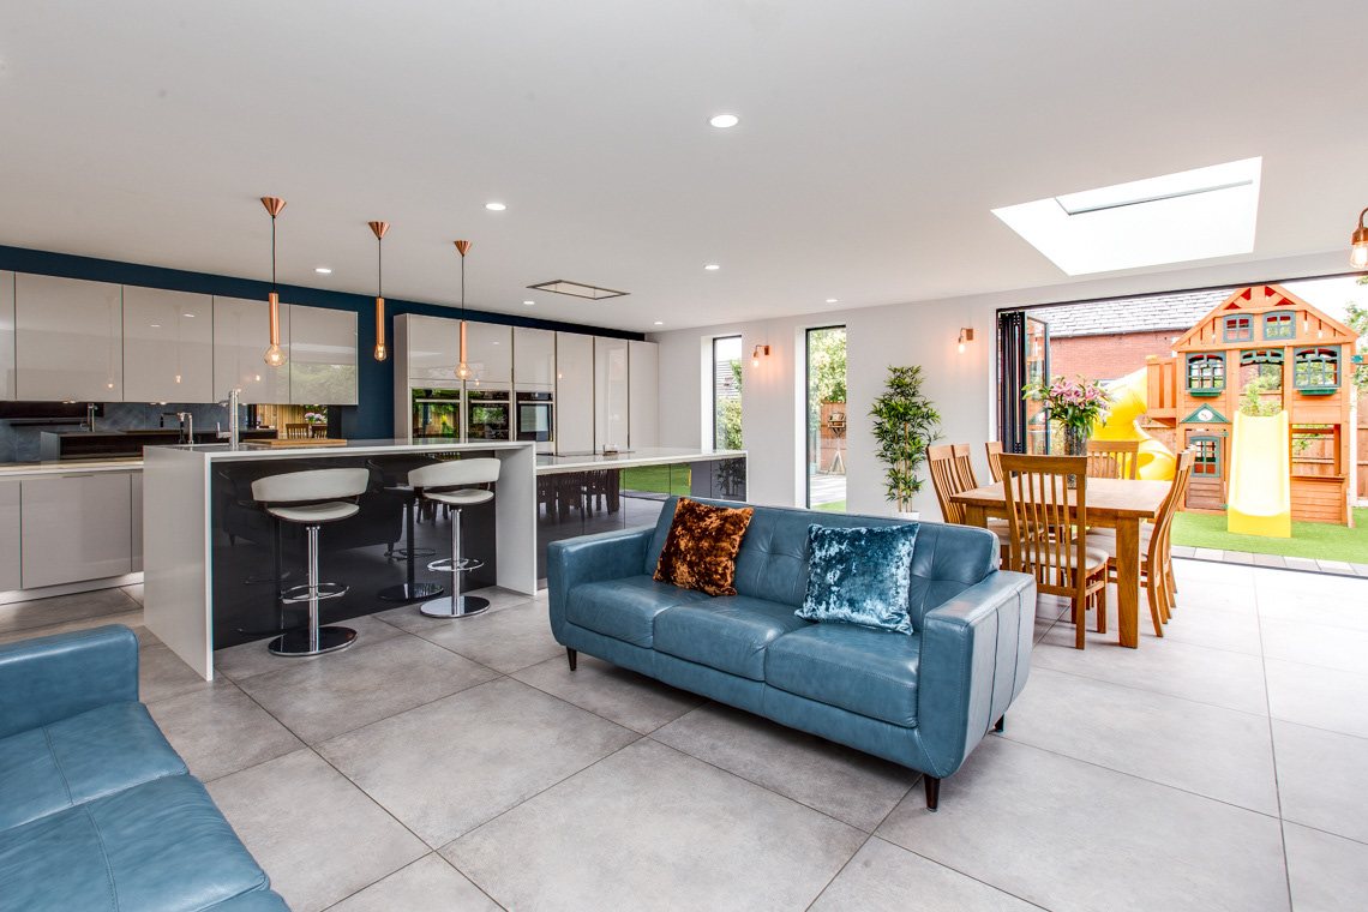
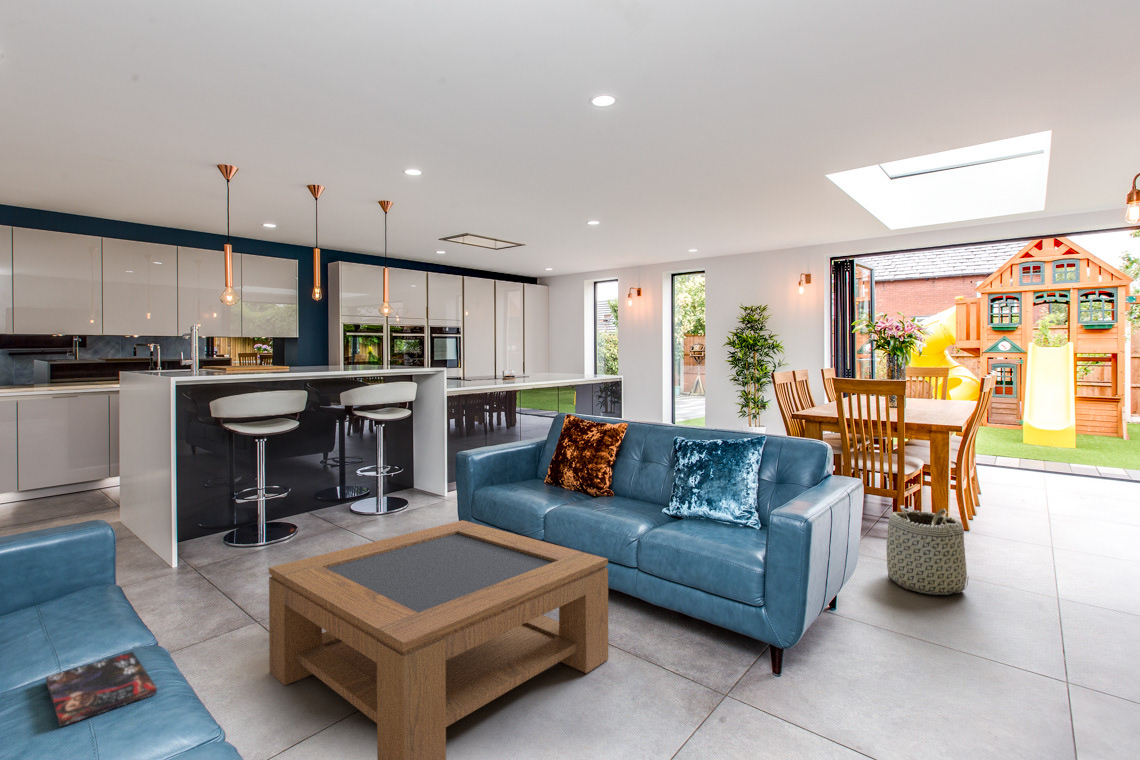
+ book (100, 685)
+ coffee table (442, 614)
+ basket (927, 547)
